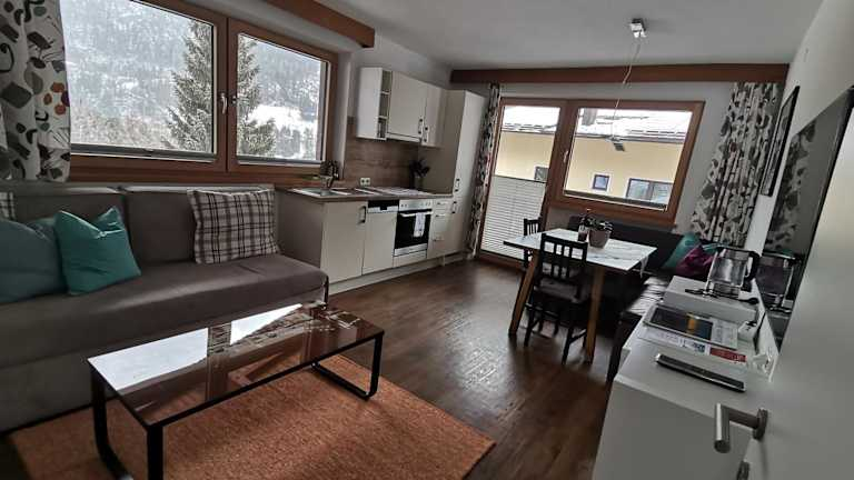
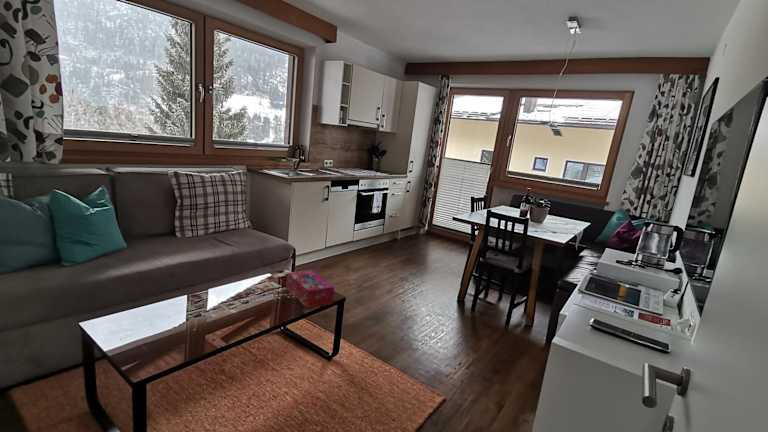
+ tissue box (309, 287)
